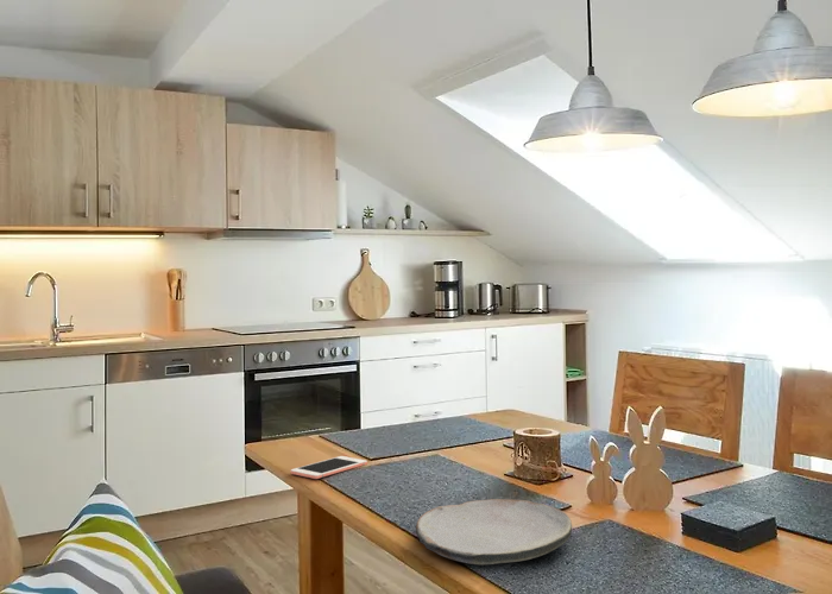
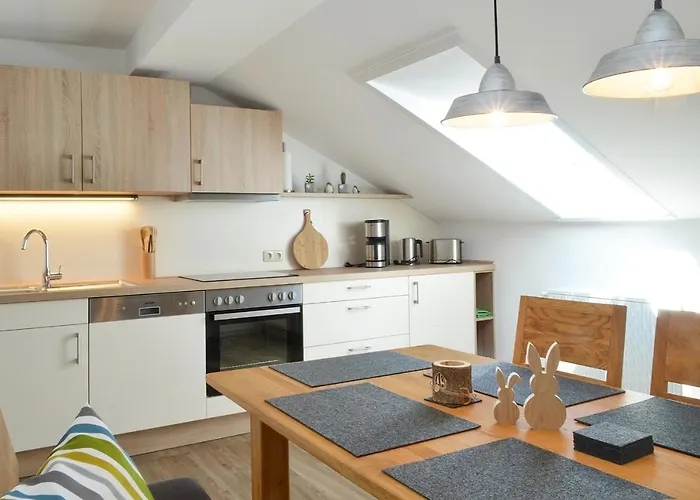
- cell phone (329, 467)
- plate (492, 530)
